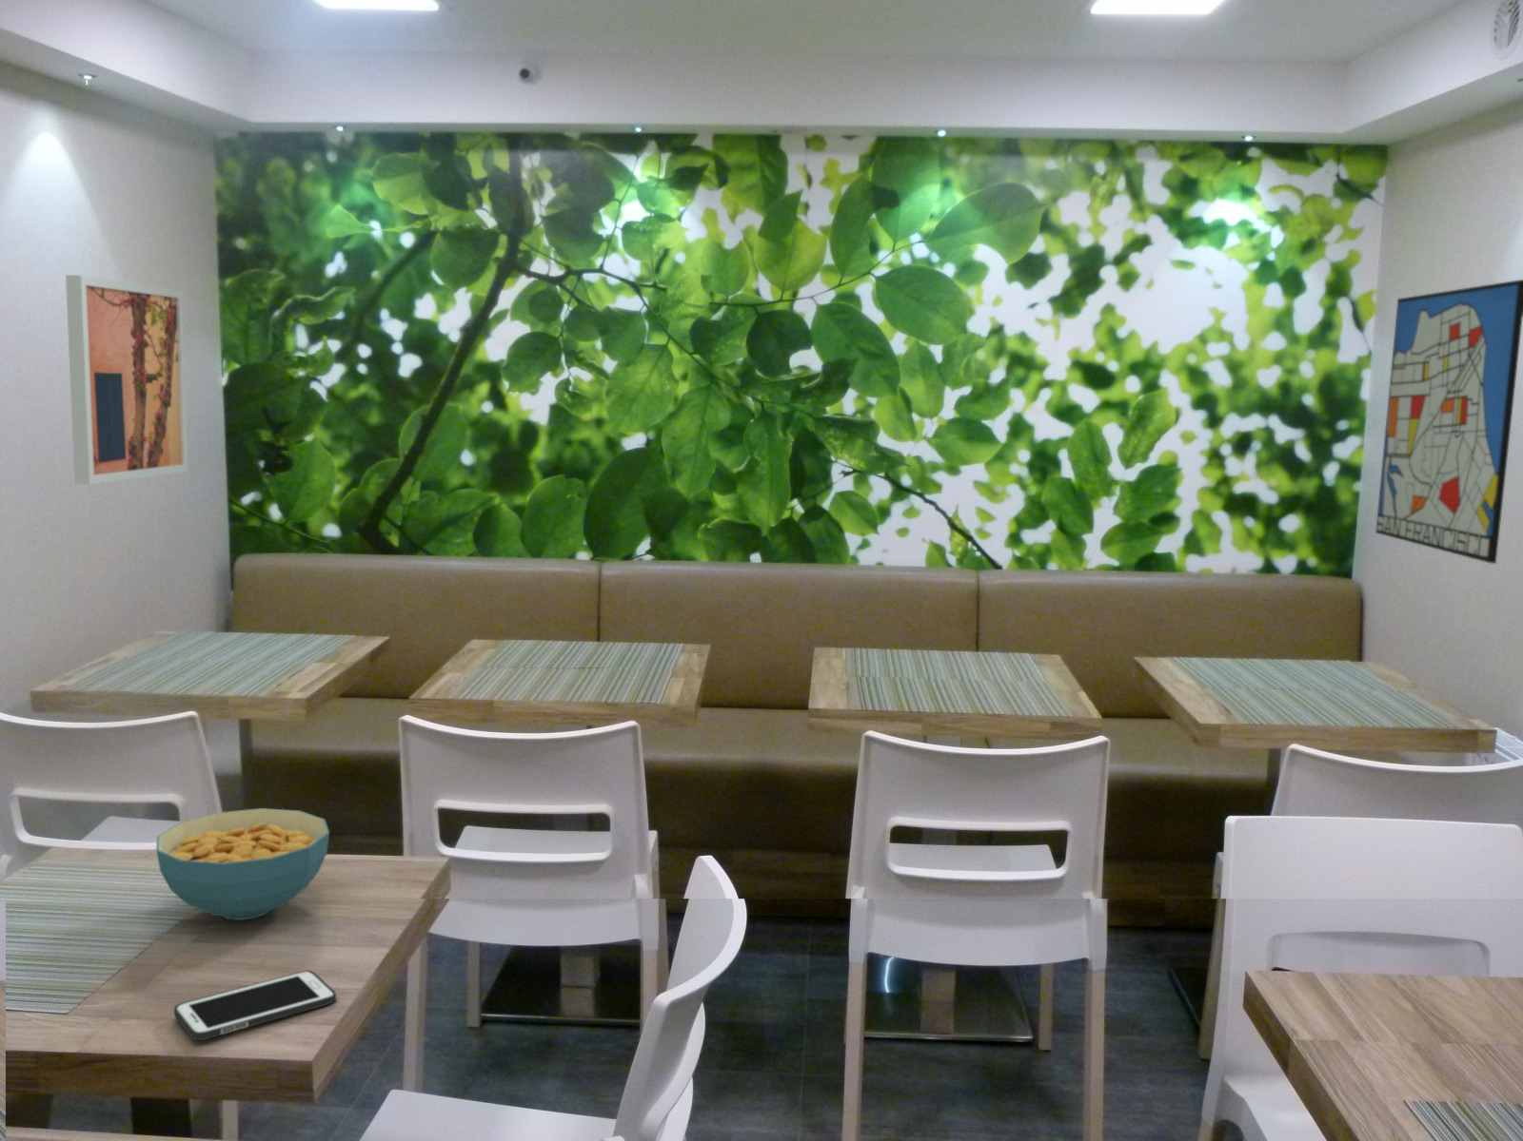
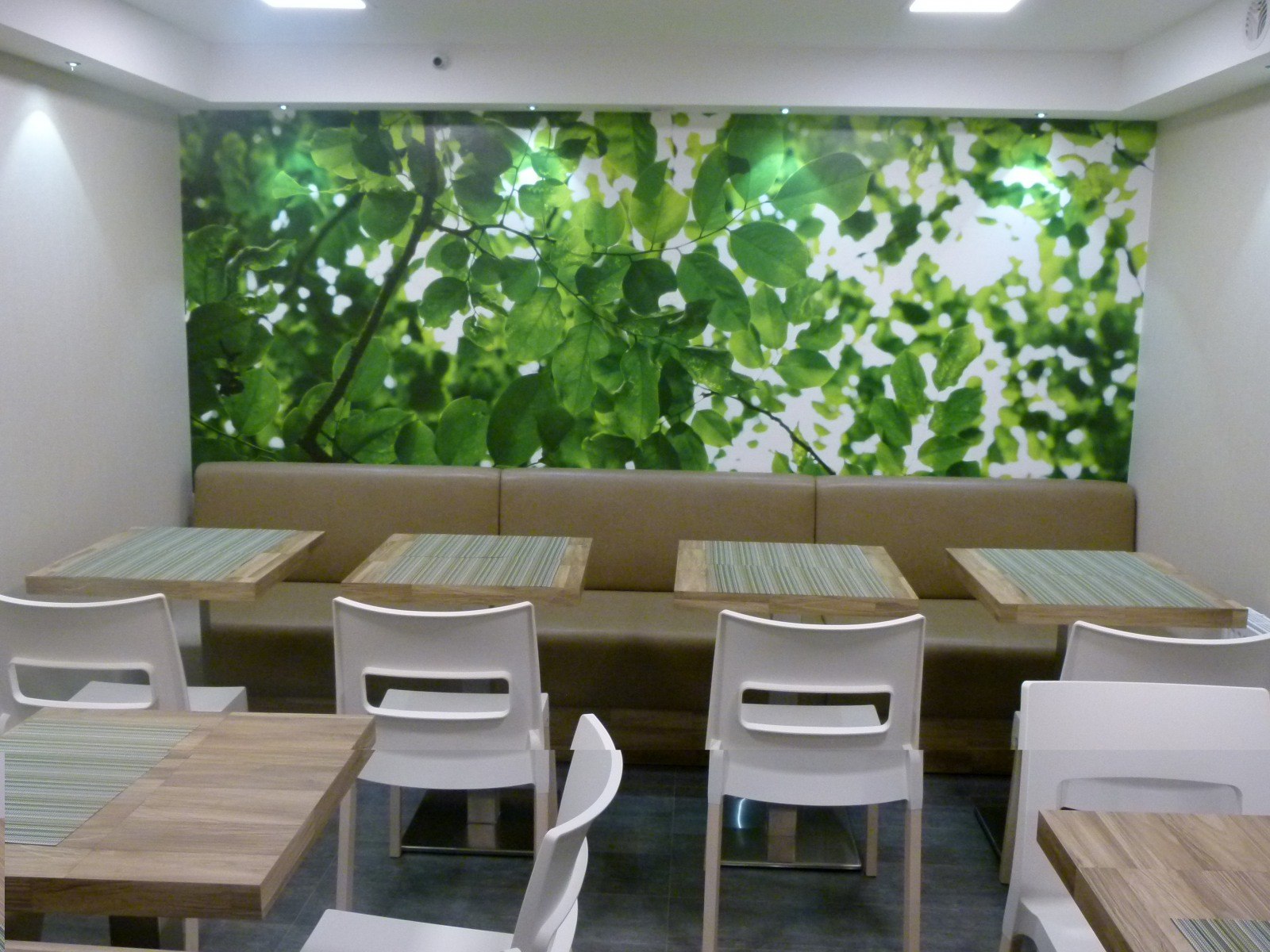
- cereal bowl (245, 871)
- wall art (132, 381)
- cell phone (257, 1004)
- wall art (1443, 419)
